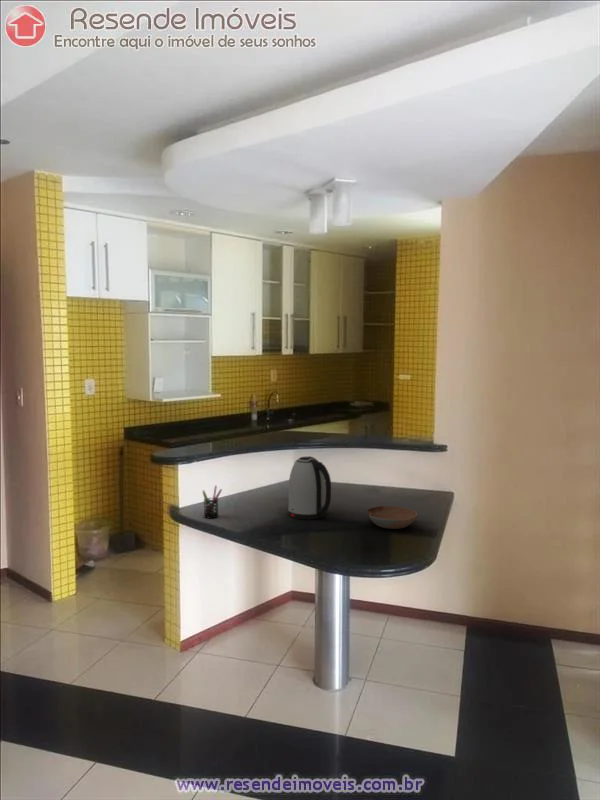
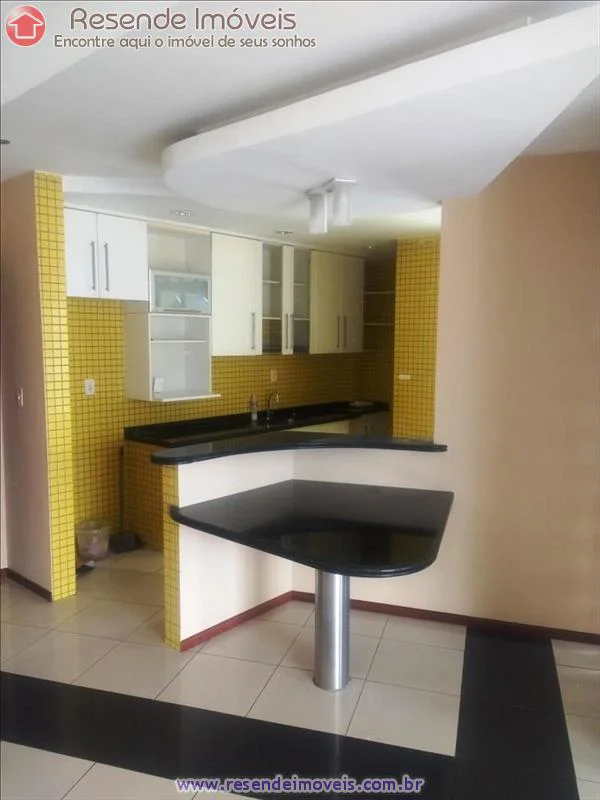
- kettle (311, 486)
- bowl (391, 518)
- pen holder (210, 501)
